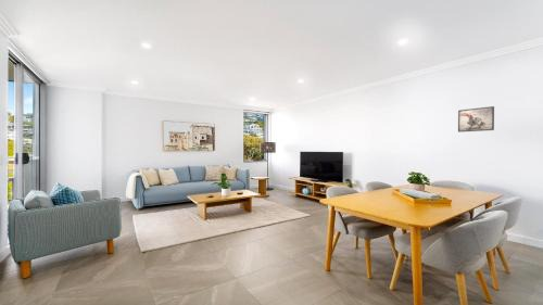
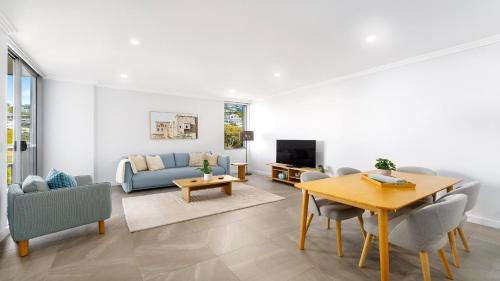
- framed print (475, 119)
